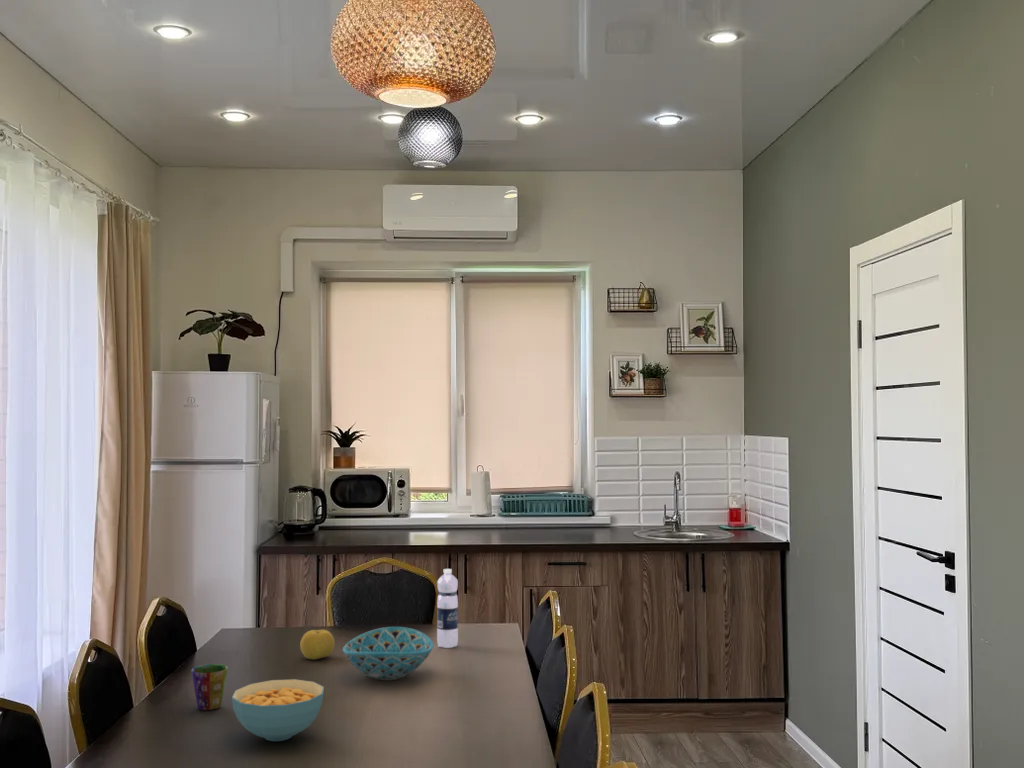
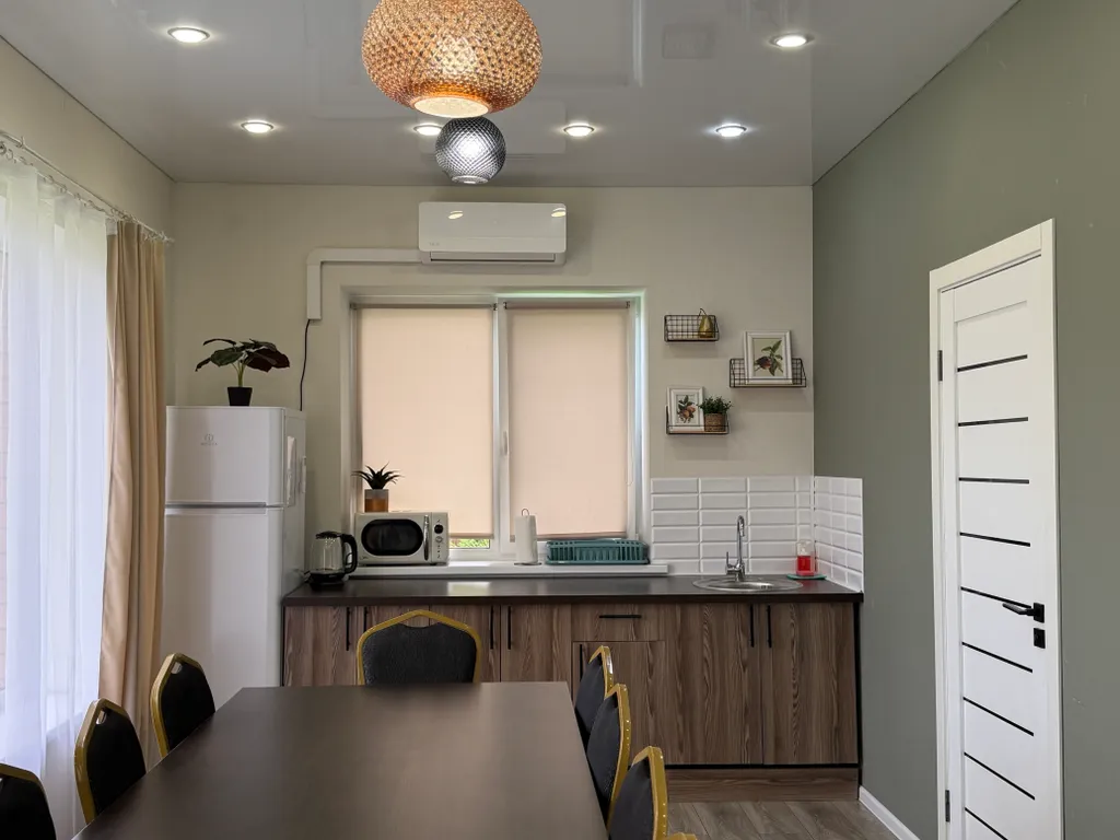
- fruit (317, 643)
- bowl (388, 657)
- water bottle (447, 607)
- cup (207, 689)
- cereal bowl (278, 714)
